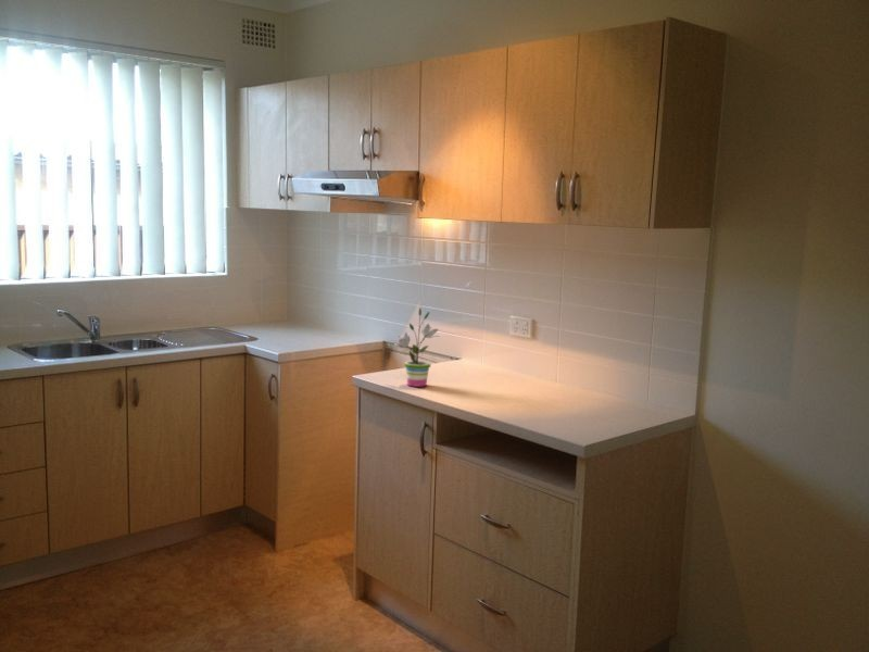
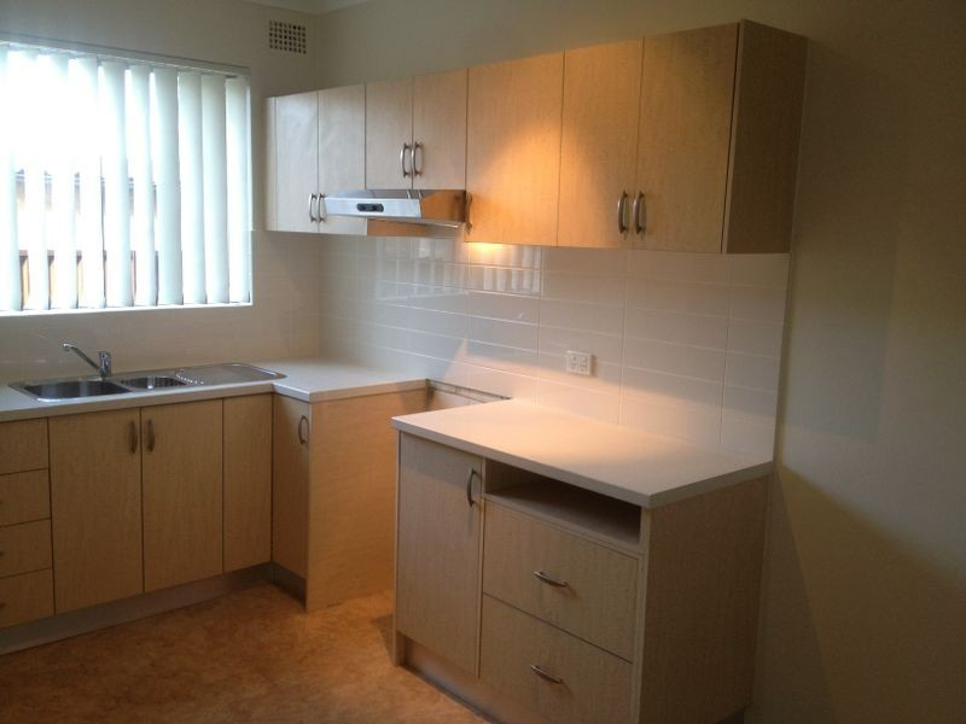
- potted plant (415, 346)
